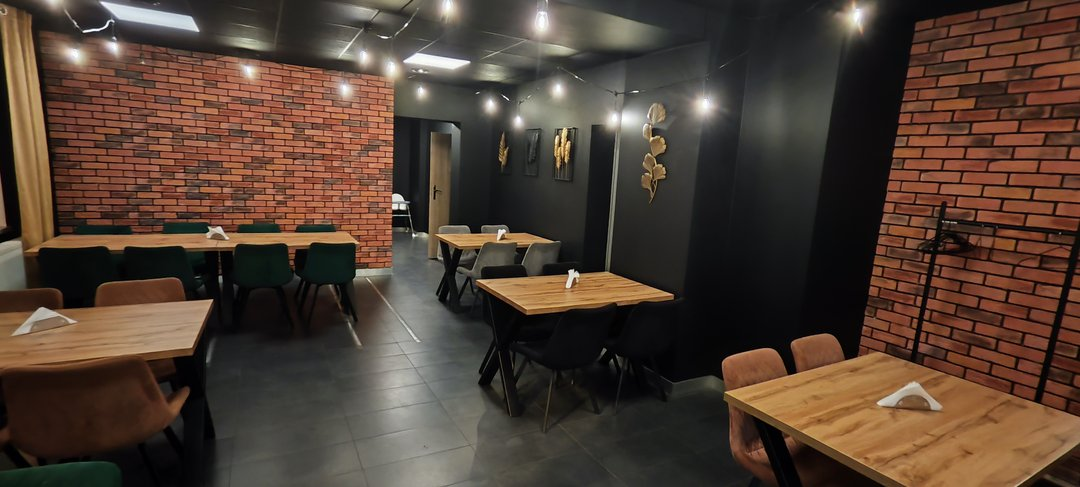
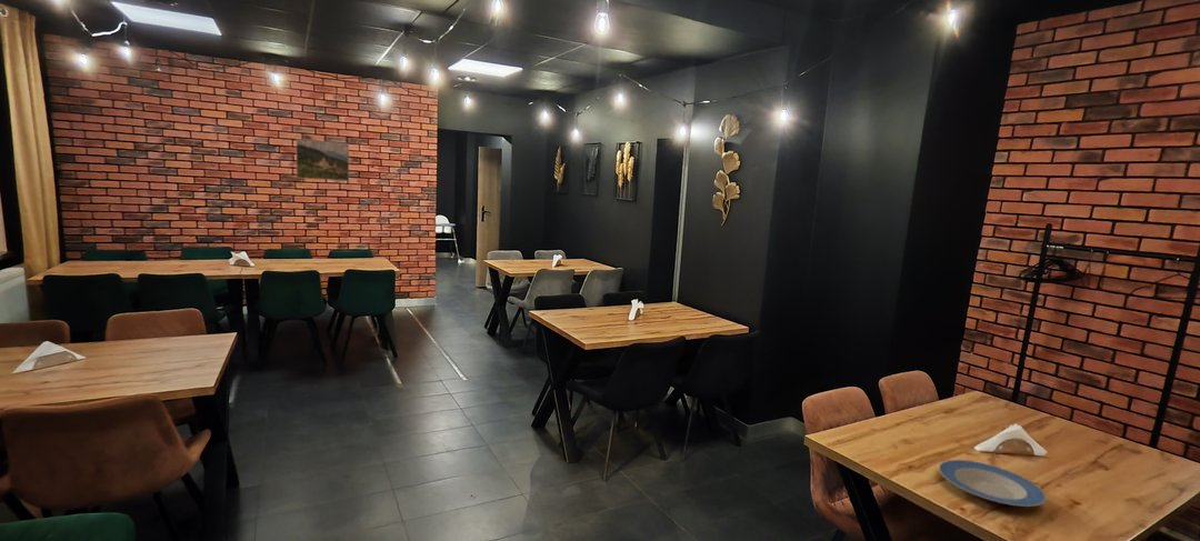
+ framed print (322, 160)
+ plate (989, 485)
